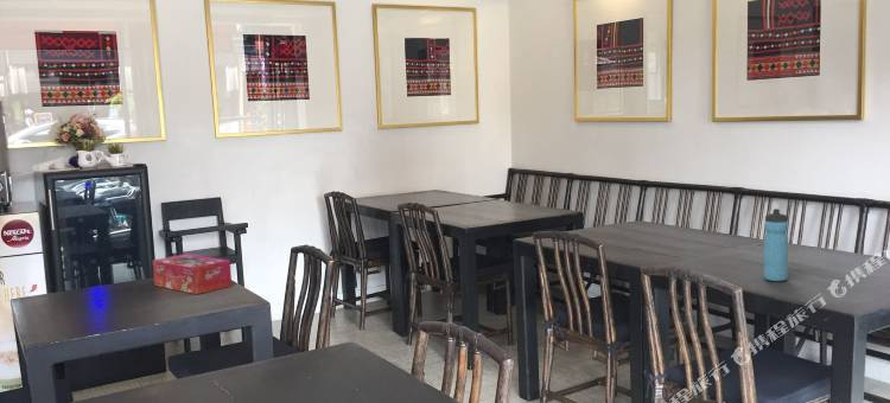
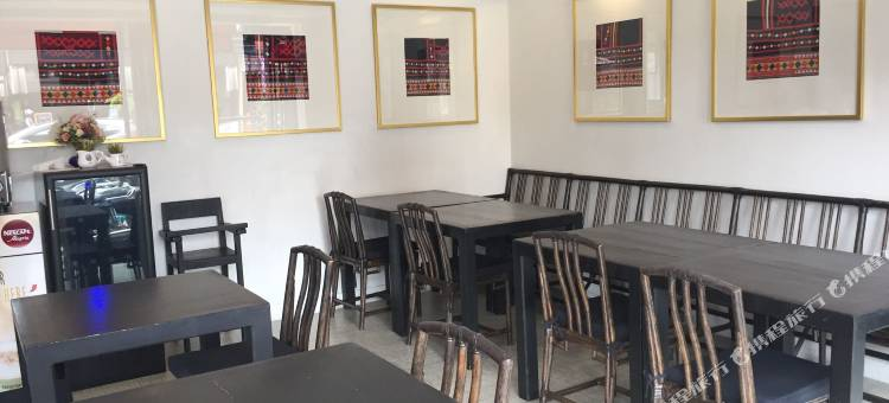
- water bottle (775, 244)
- tissue box (191, 273)
